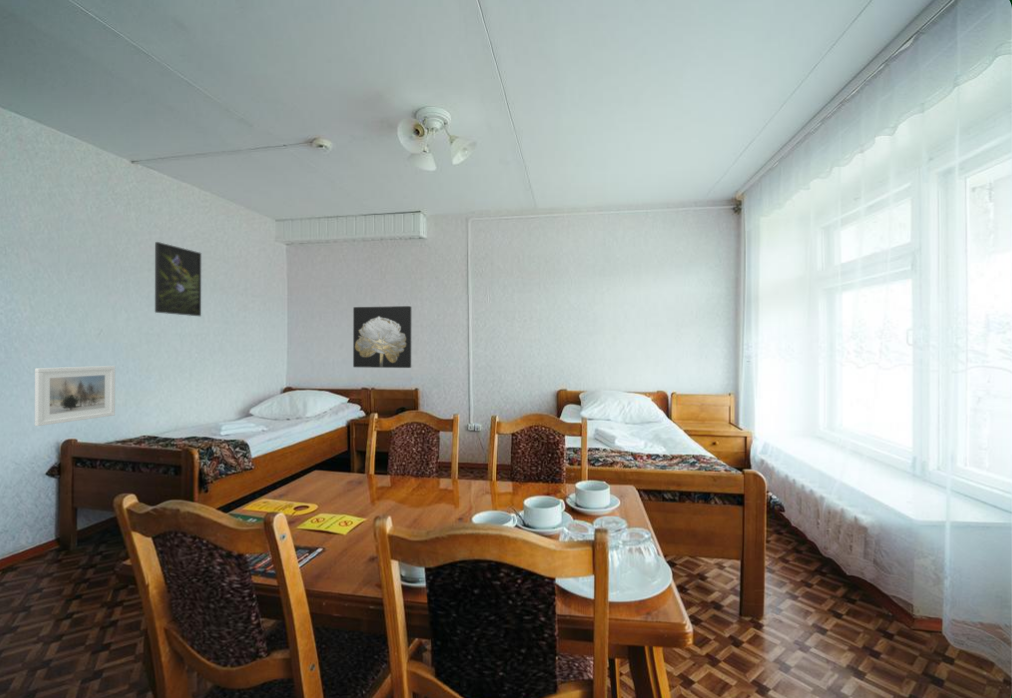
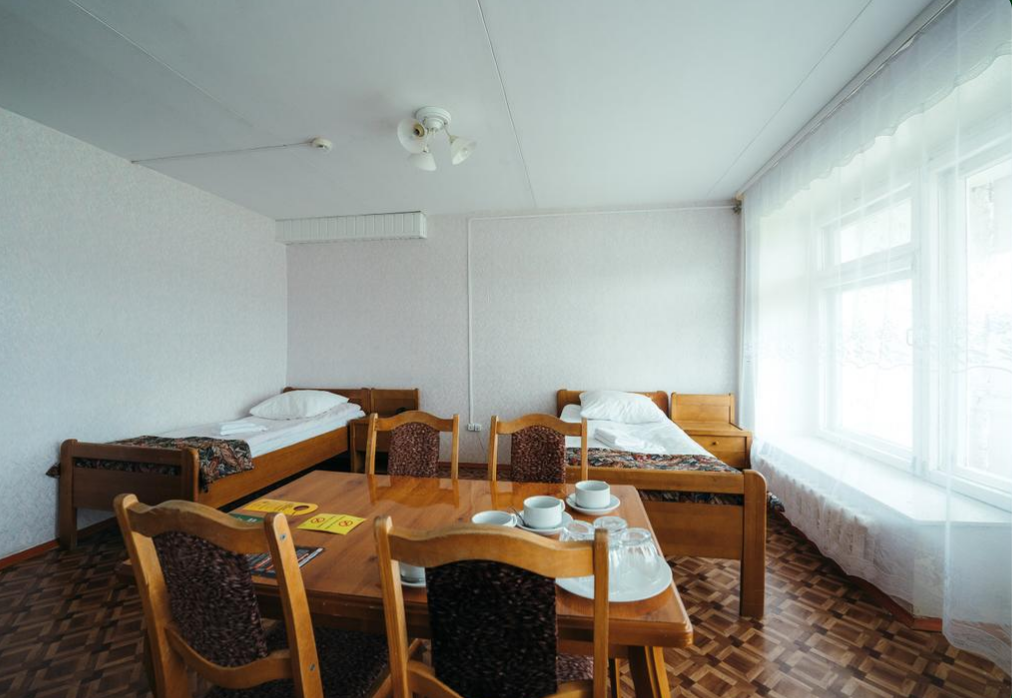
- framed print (77, 393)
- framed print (179, 281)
- wall art (382, 337)
